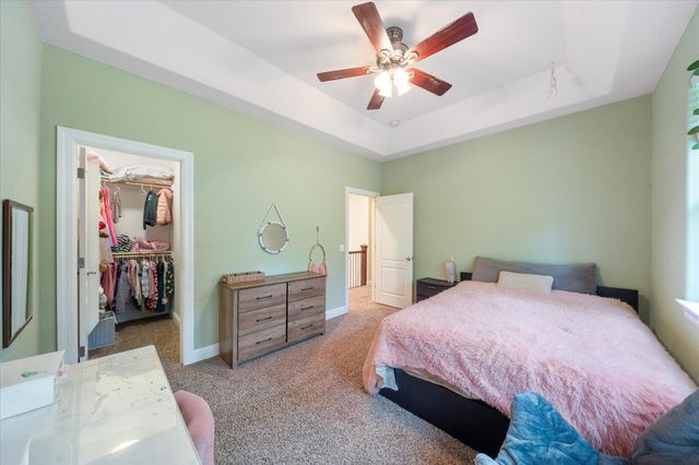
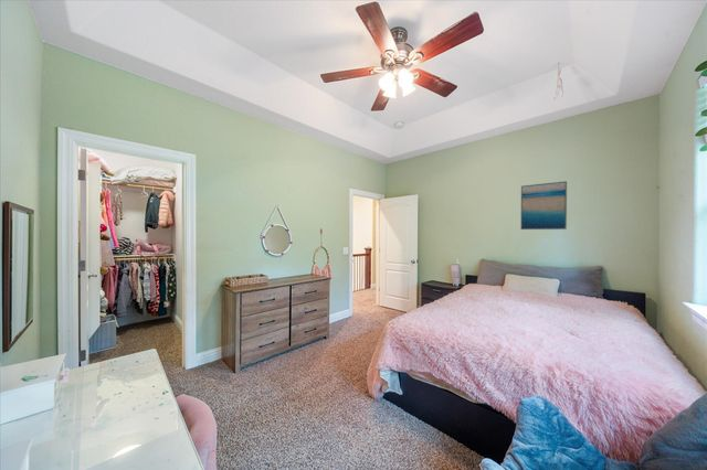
+ wall art (542, 206)
